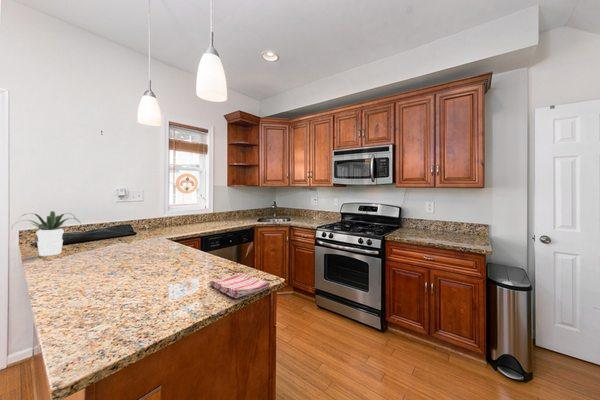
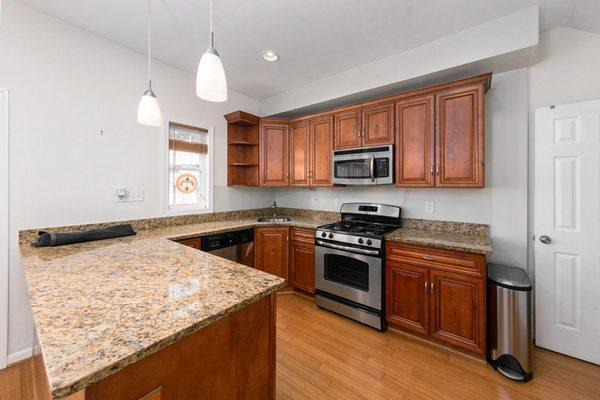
- potted plant (50, 232)
- dish towel (239, 282)
